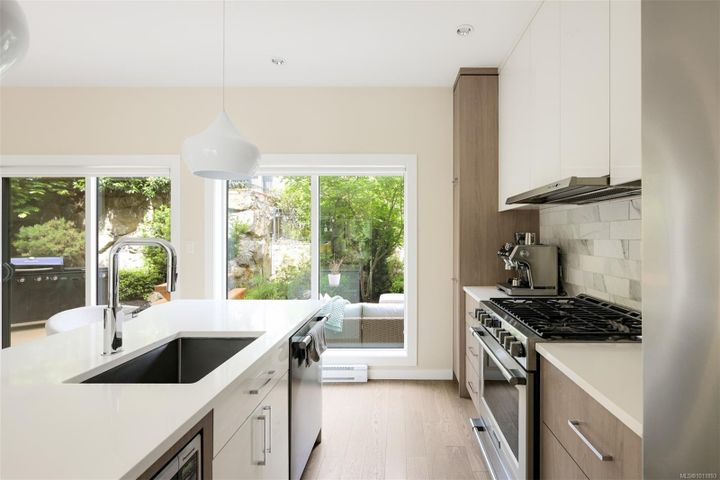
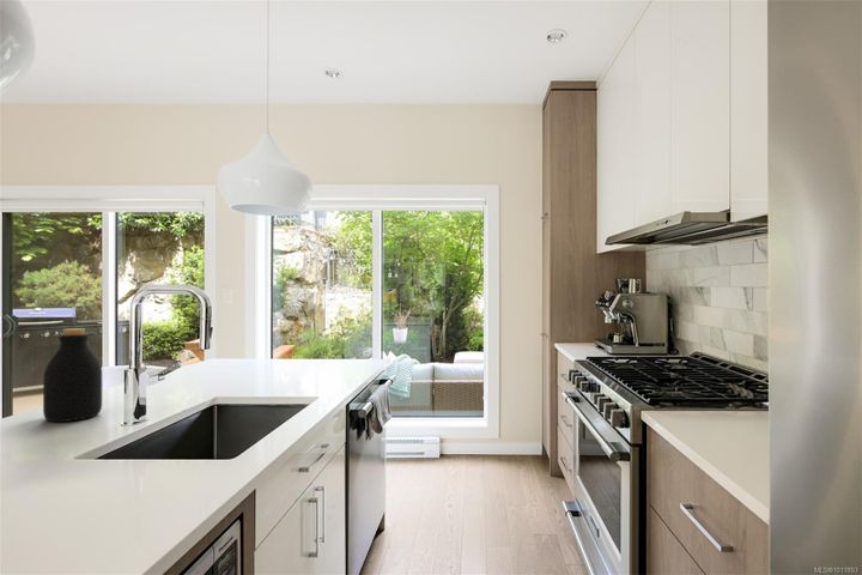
+ bottle (73, 373)
